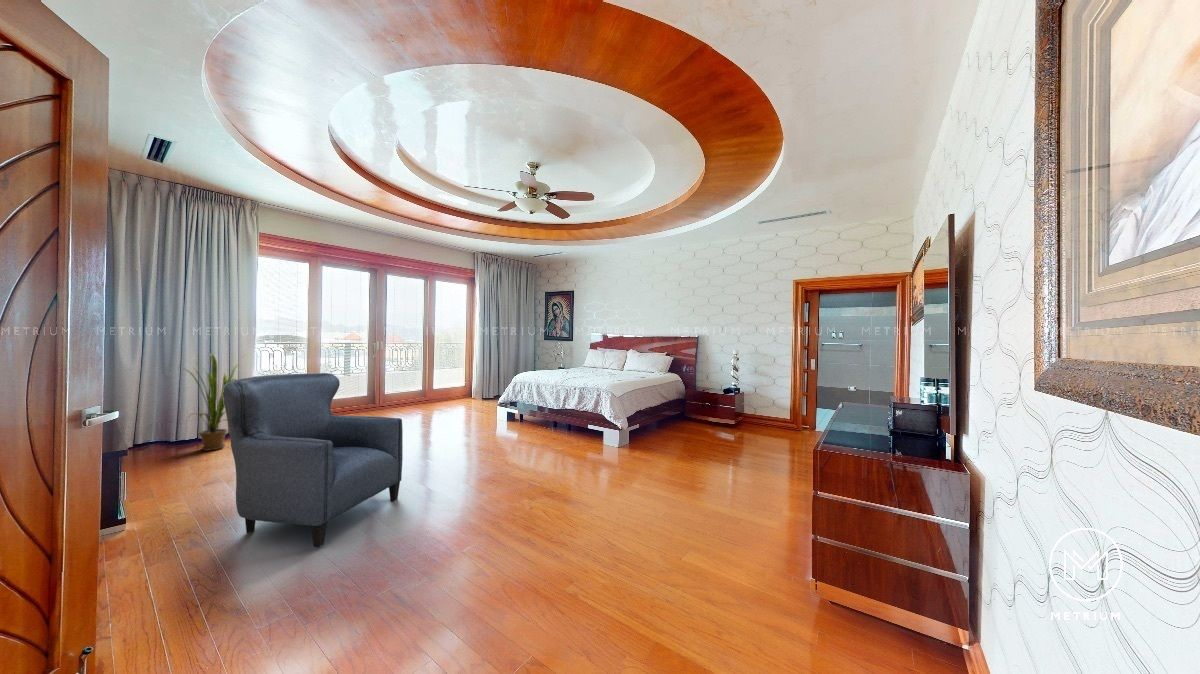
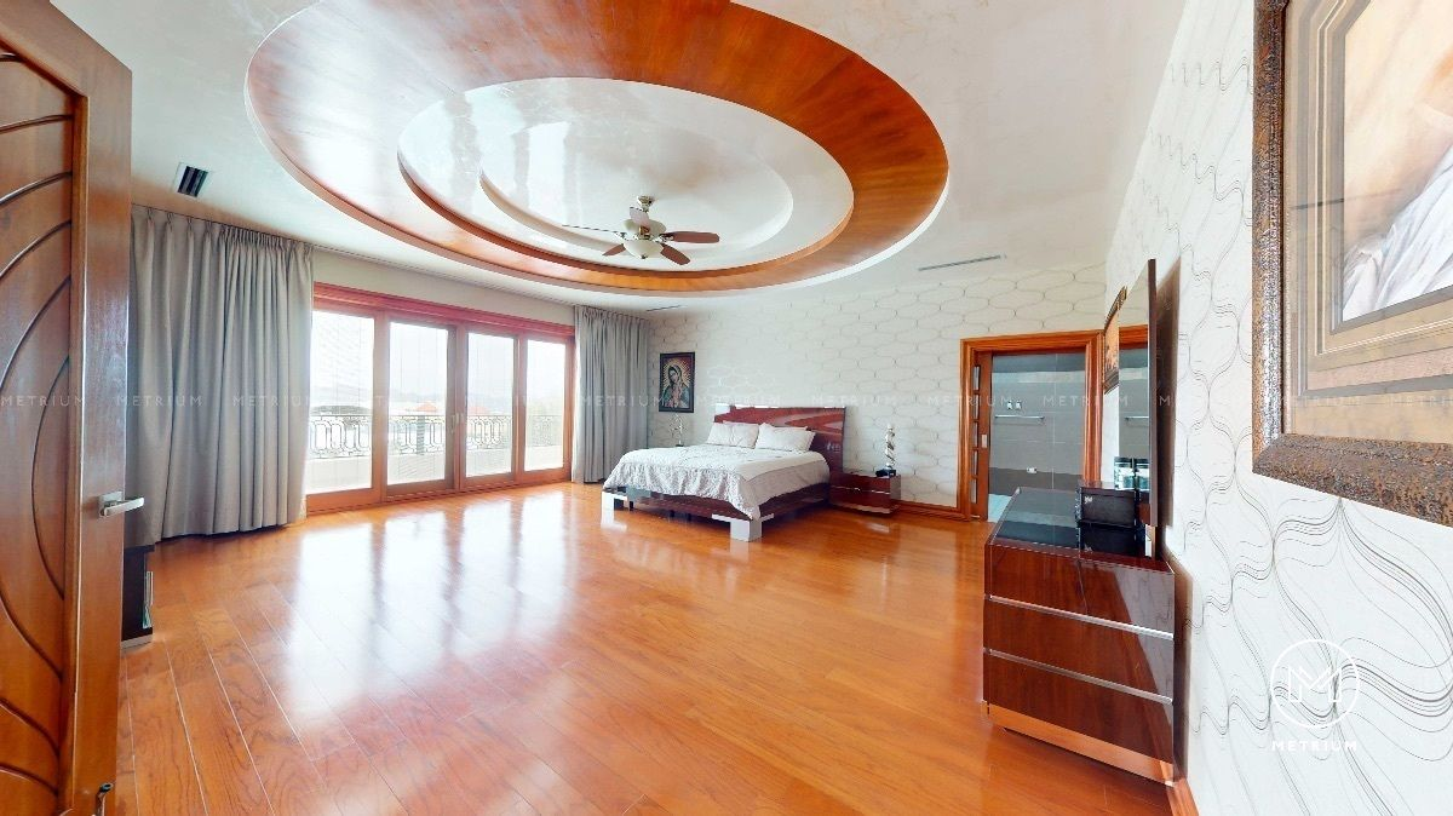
- house plant (210, 400)
- armchair (313, 446)
